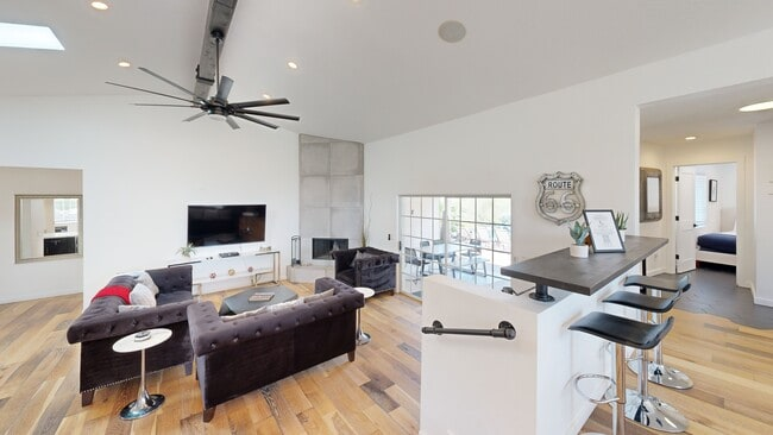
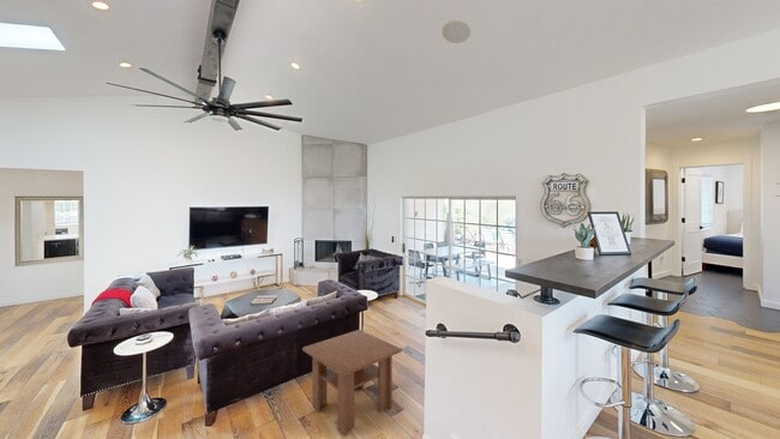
+ coffee table (352, 377)
